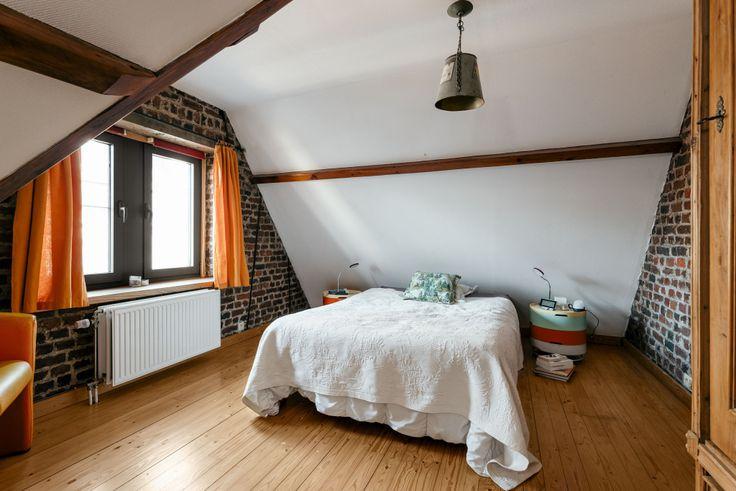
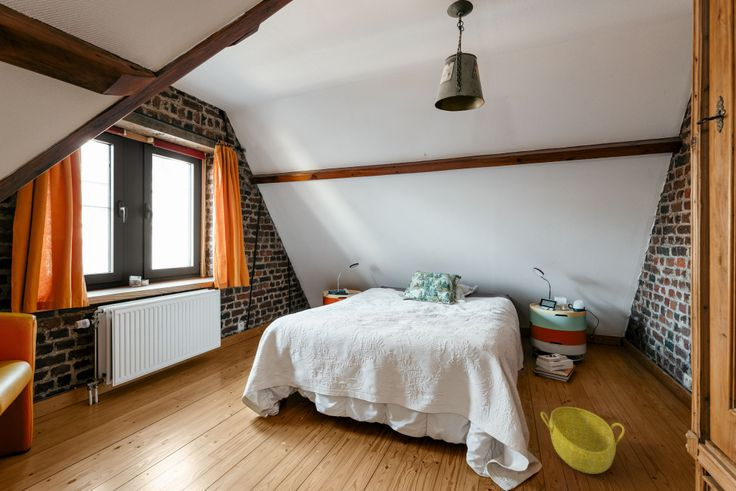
+ basket (580, 437)
